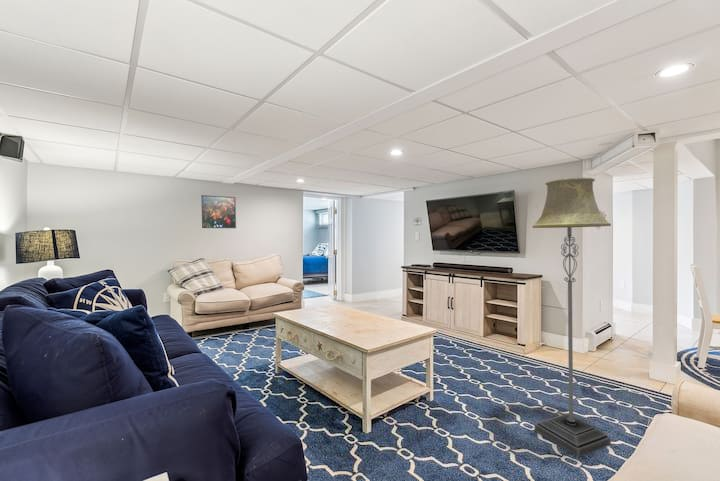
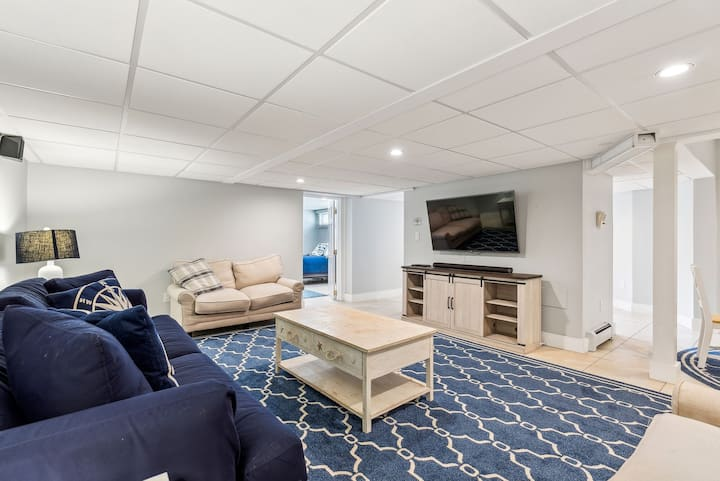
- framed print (219, 212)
- floor lamp (570, 309)
